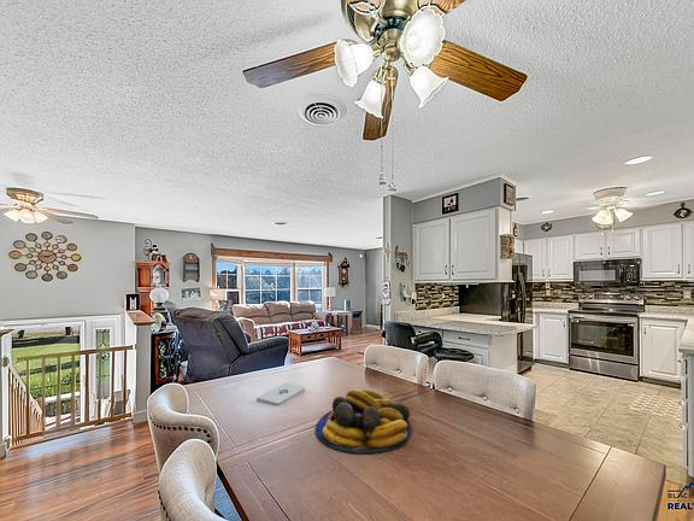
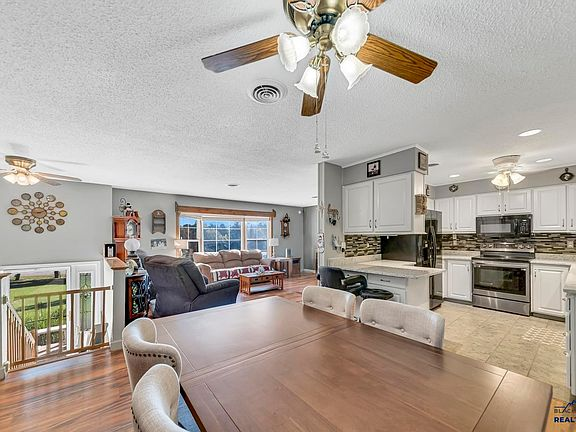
- notepad (282, 393)
- fruit bowl (363, 410)
